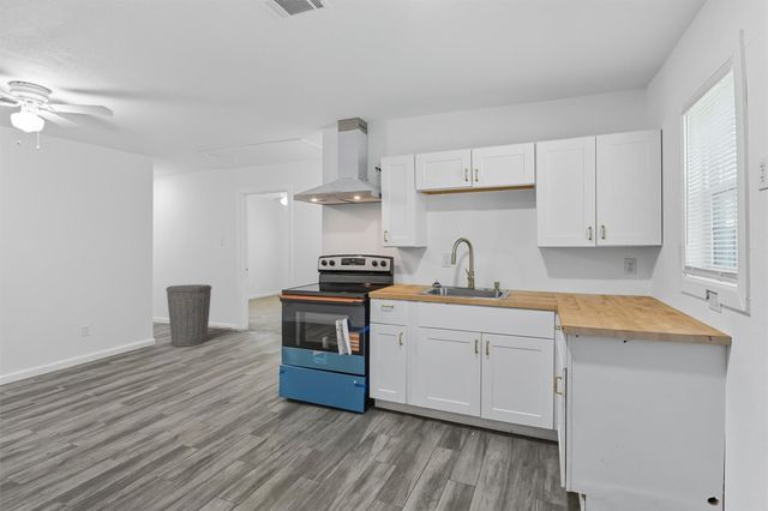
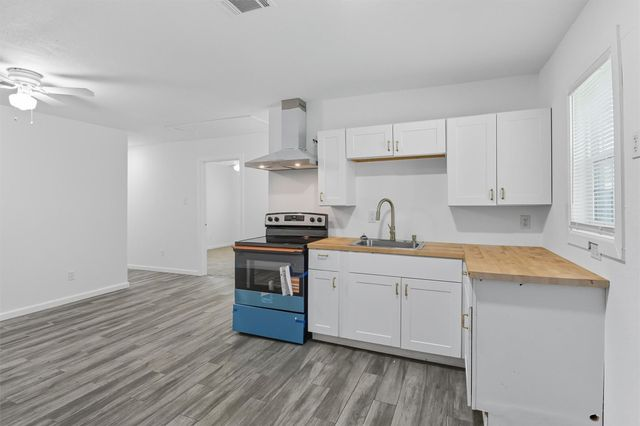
- trash can (190, 313)
